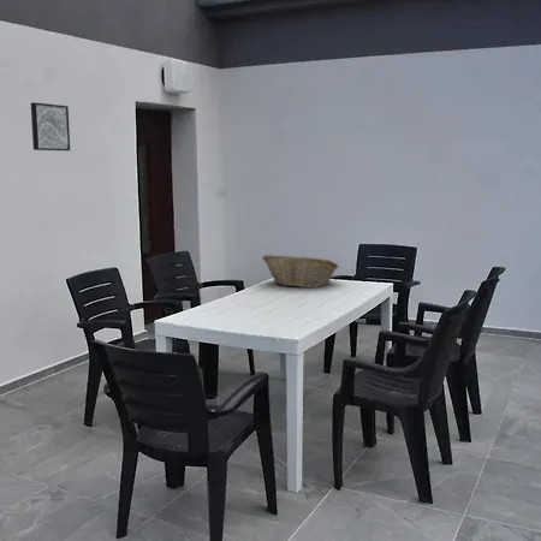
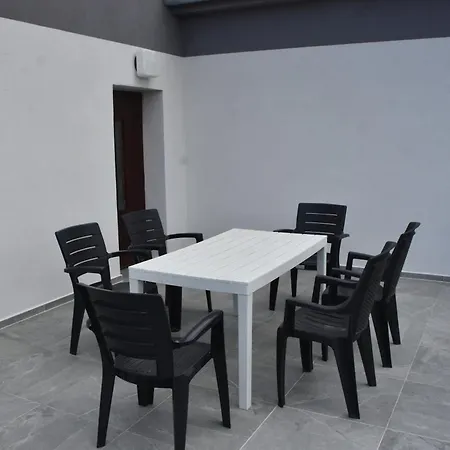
- fruit basket (299, 267)
- wall art (50, 127)
